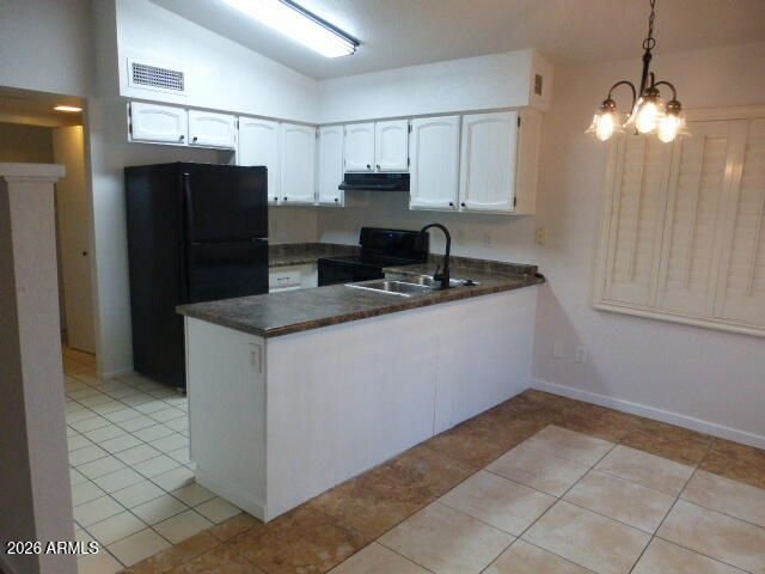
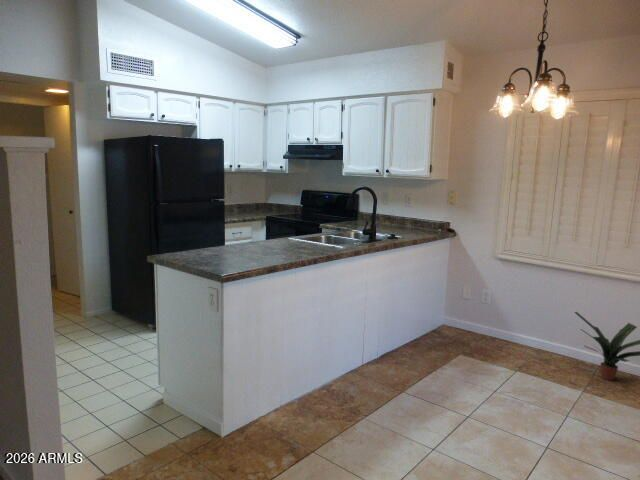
+ potted plant (607, 347)
